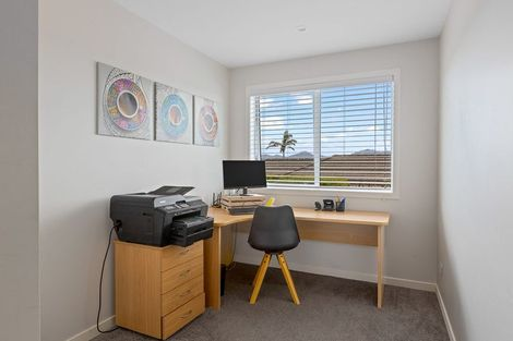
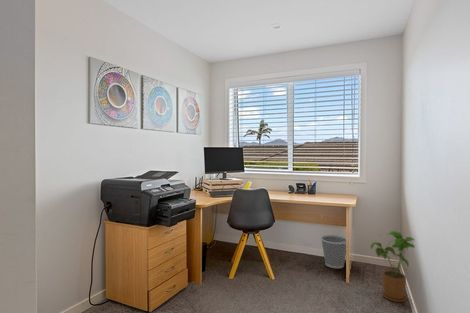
+ wastebasket (334, 251)
+ house plant (390, 264)
